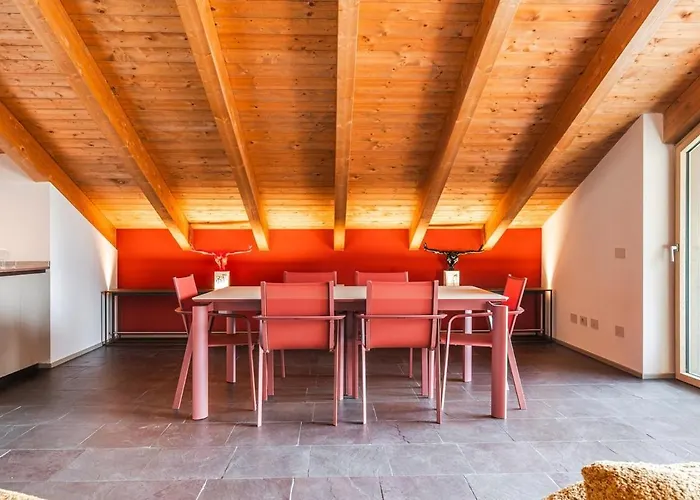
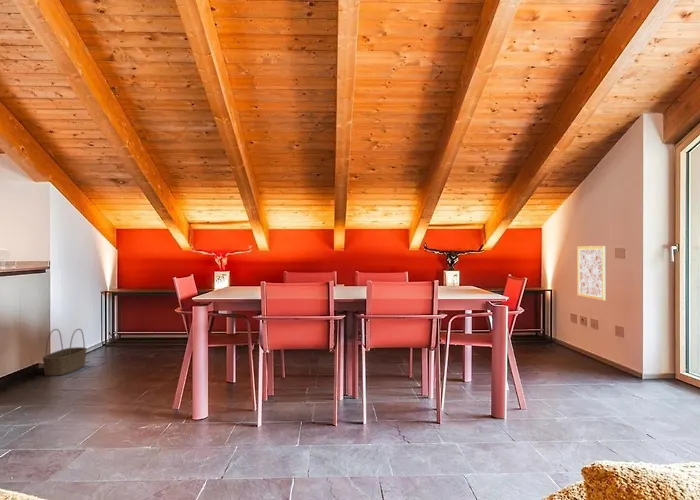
+ wall art (591, 271)
+ basket (65, 349)
